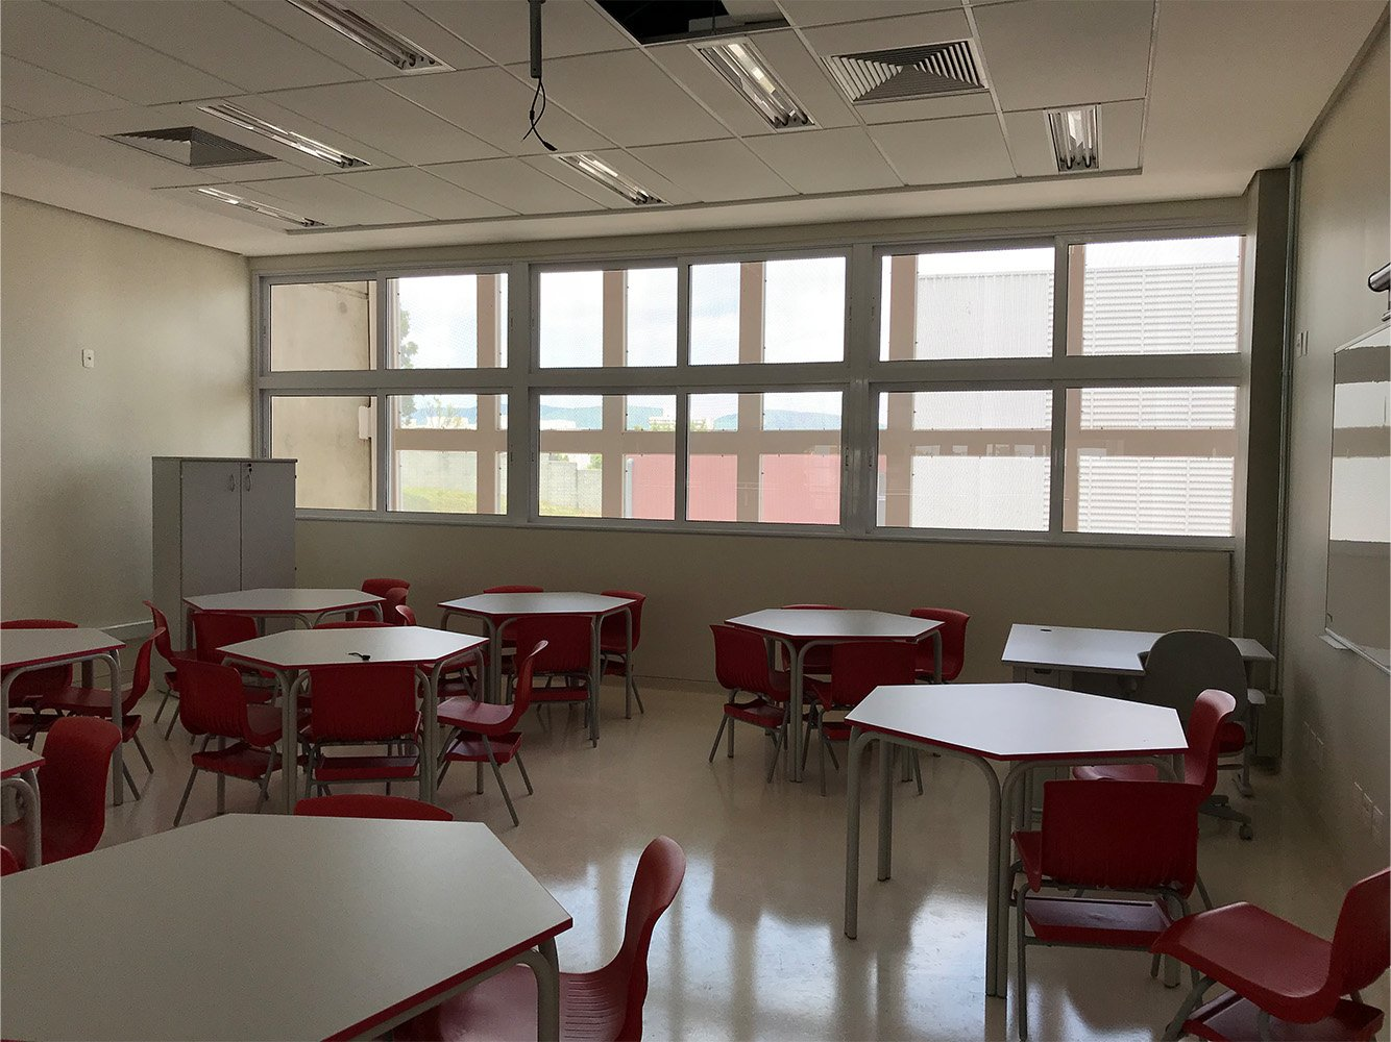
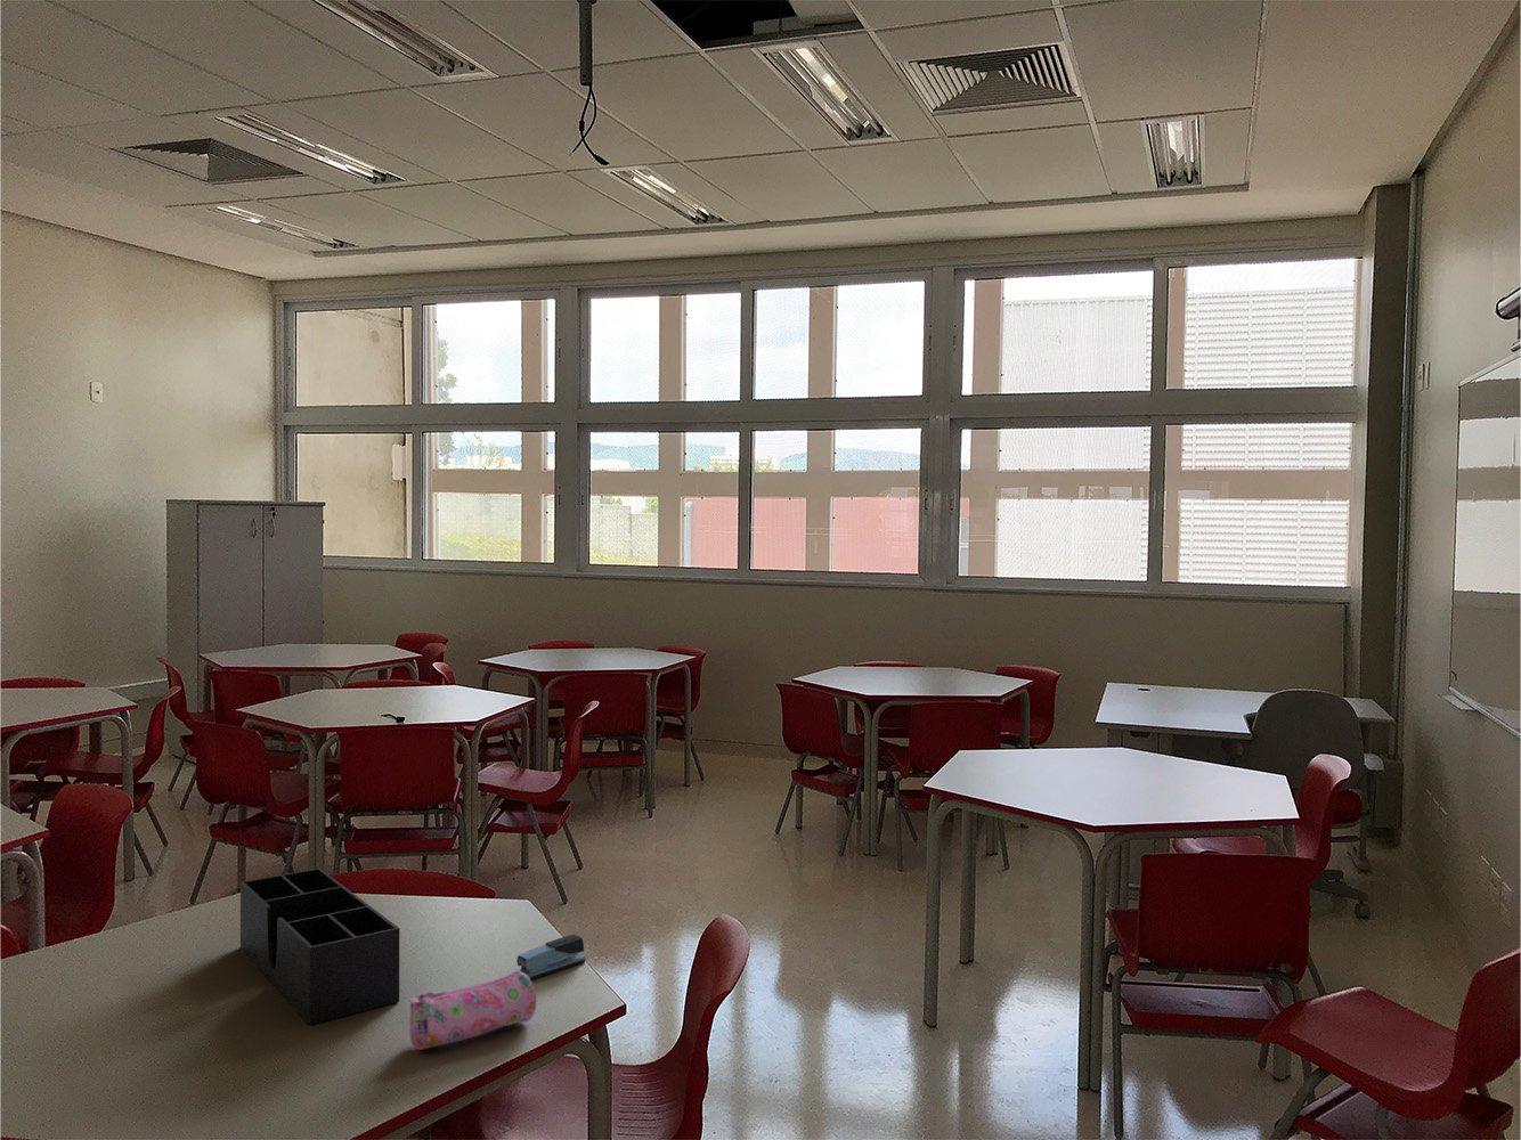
+ pencil case (471, 1008)
+ desk organizer (315, 938)
+ stapler (551, 956)
